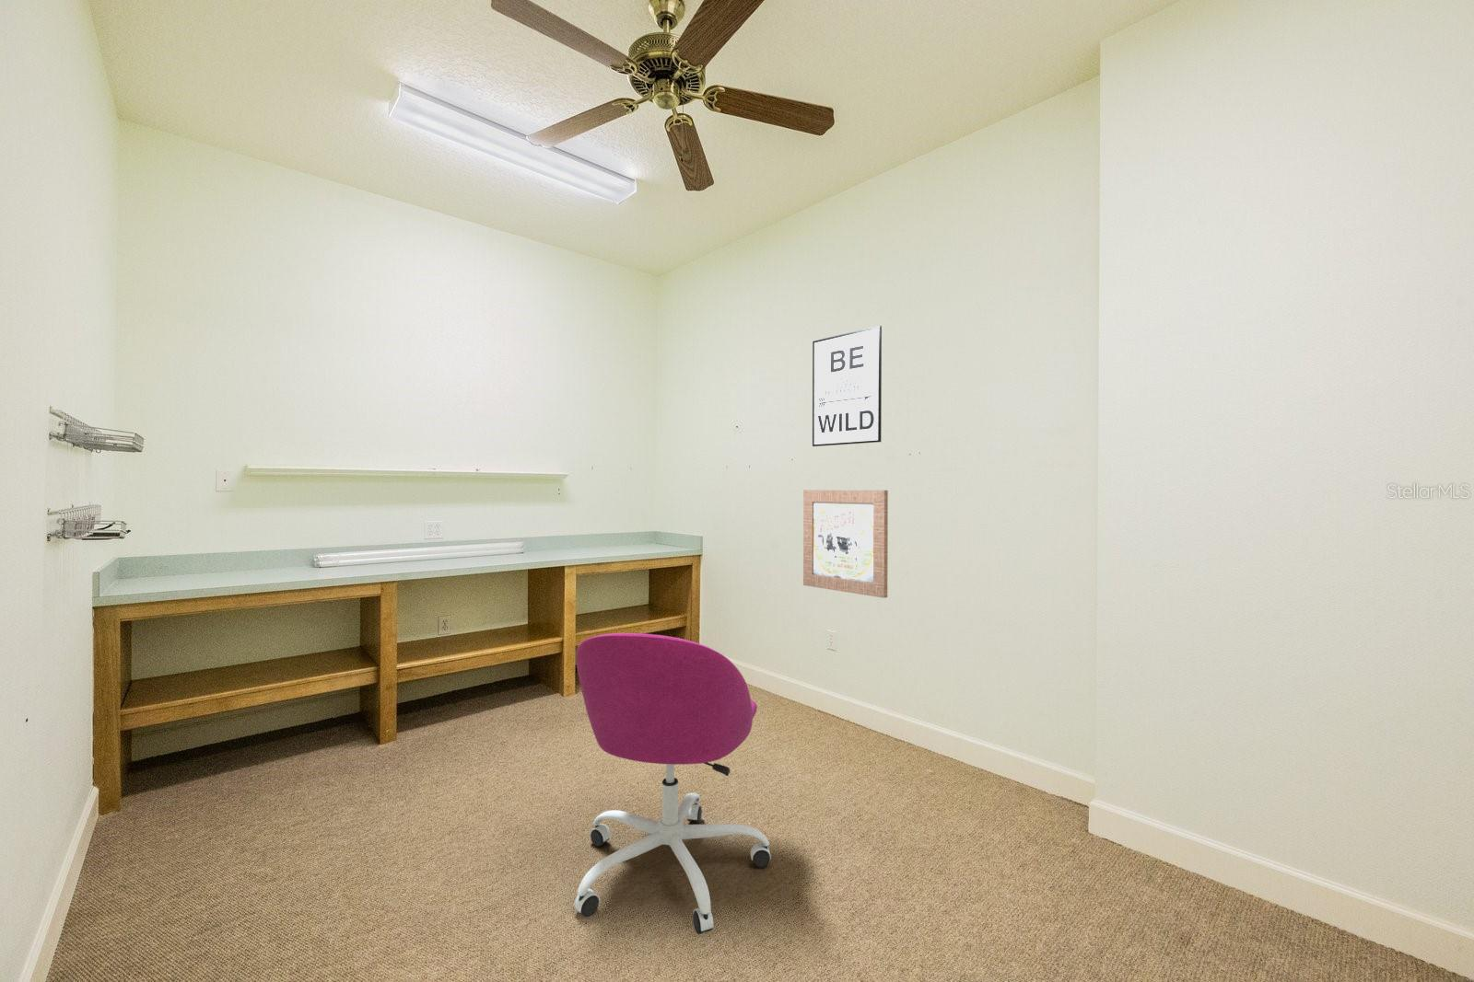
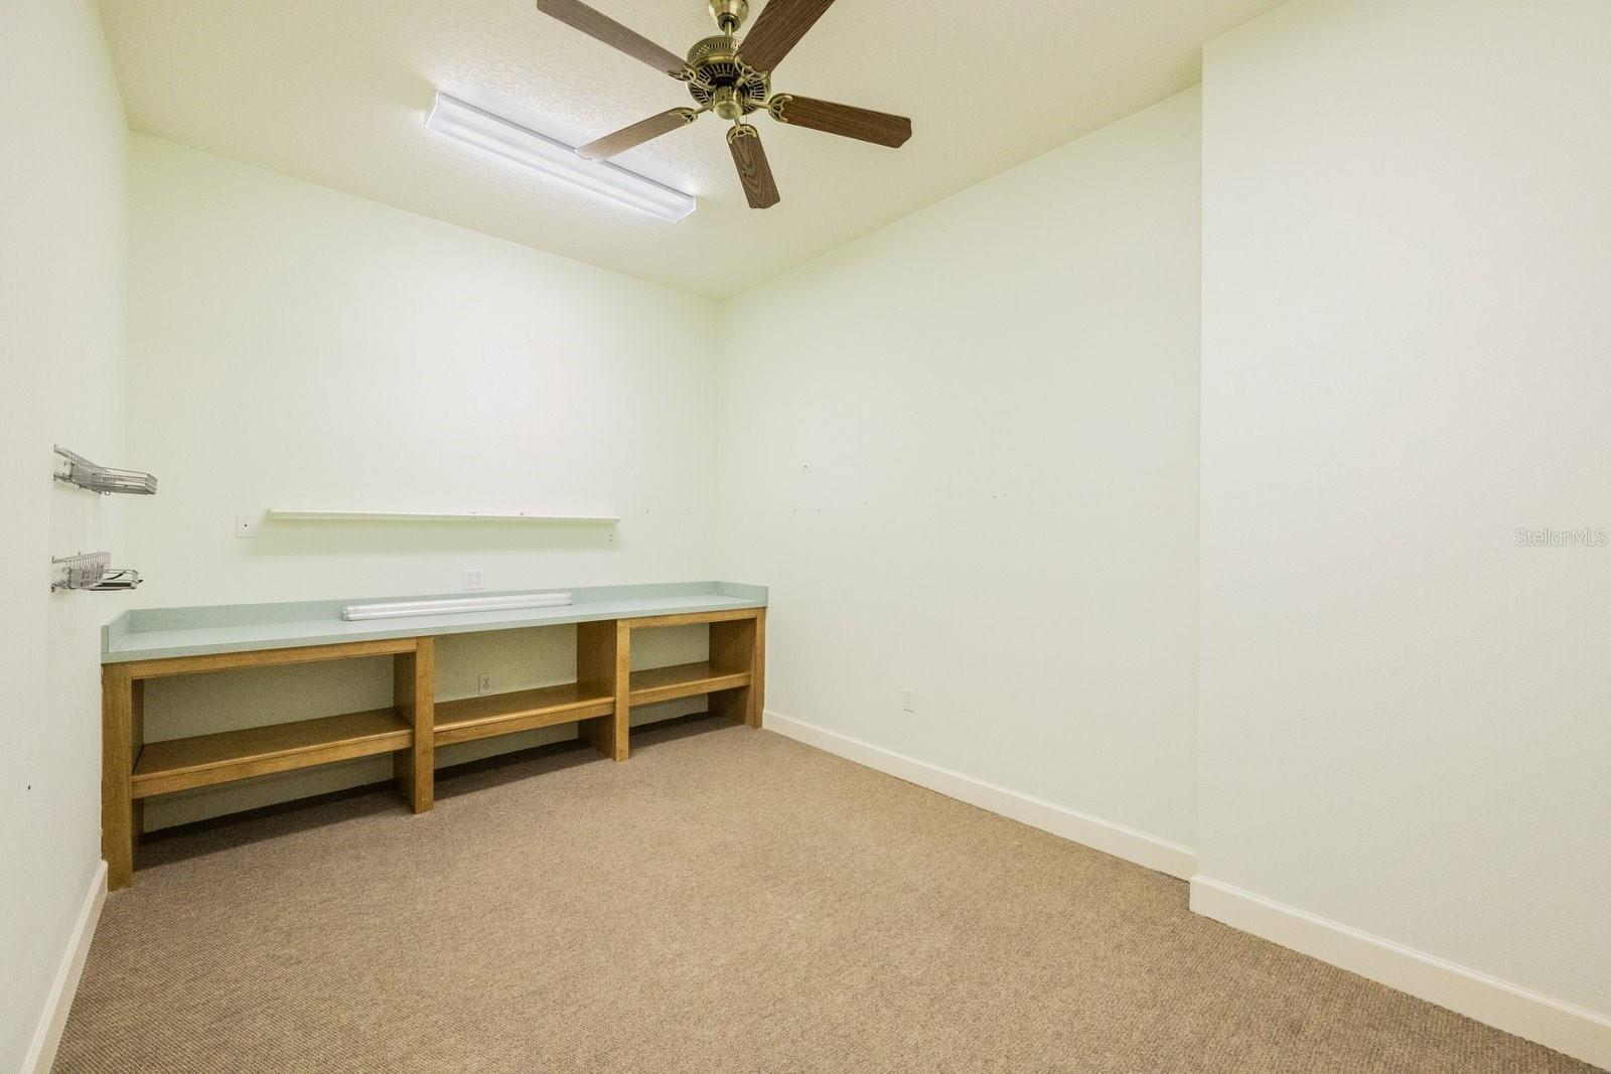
- wall art (844, 388)
- wall art (843, 540)
- office chair (671, 740)
